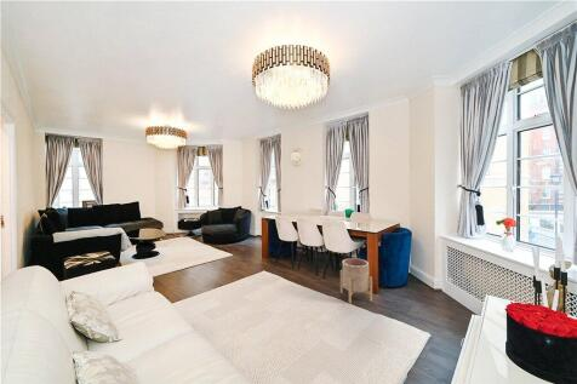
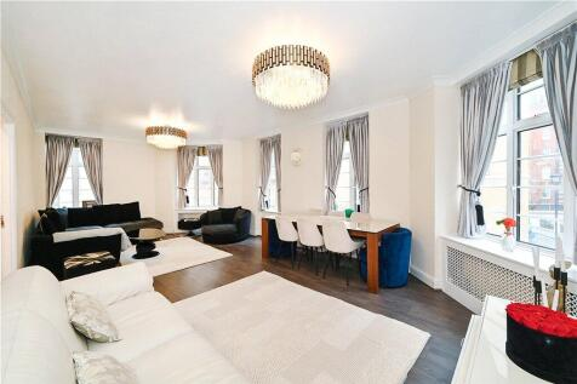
- planter (355, 279)
